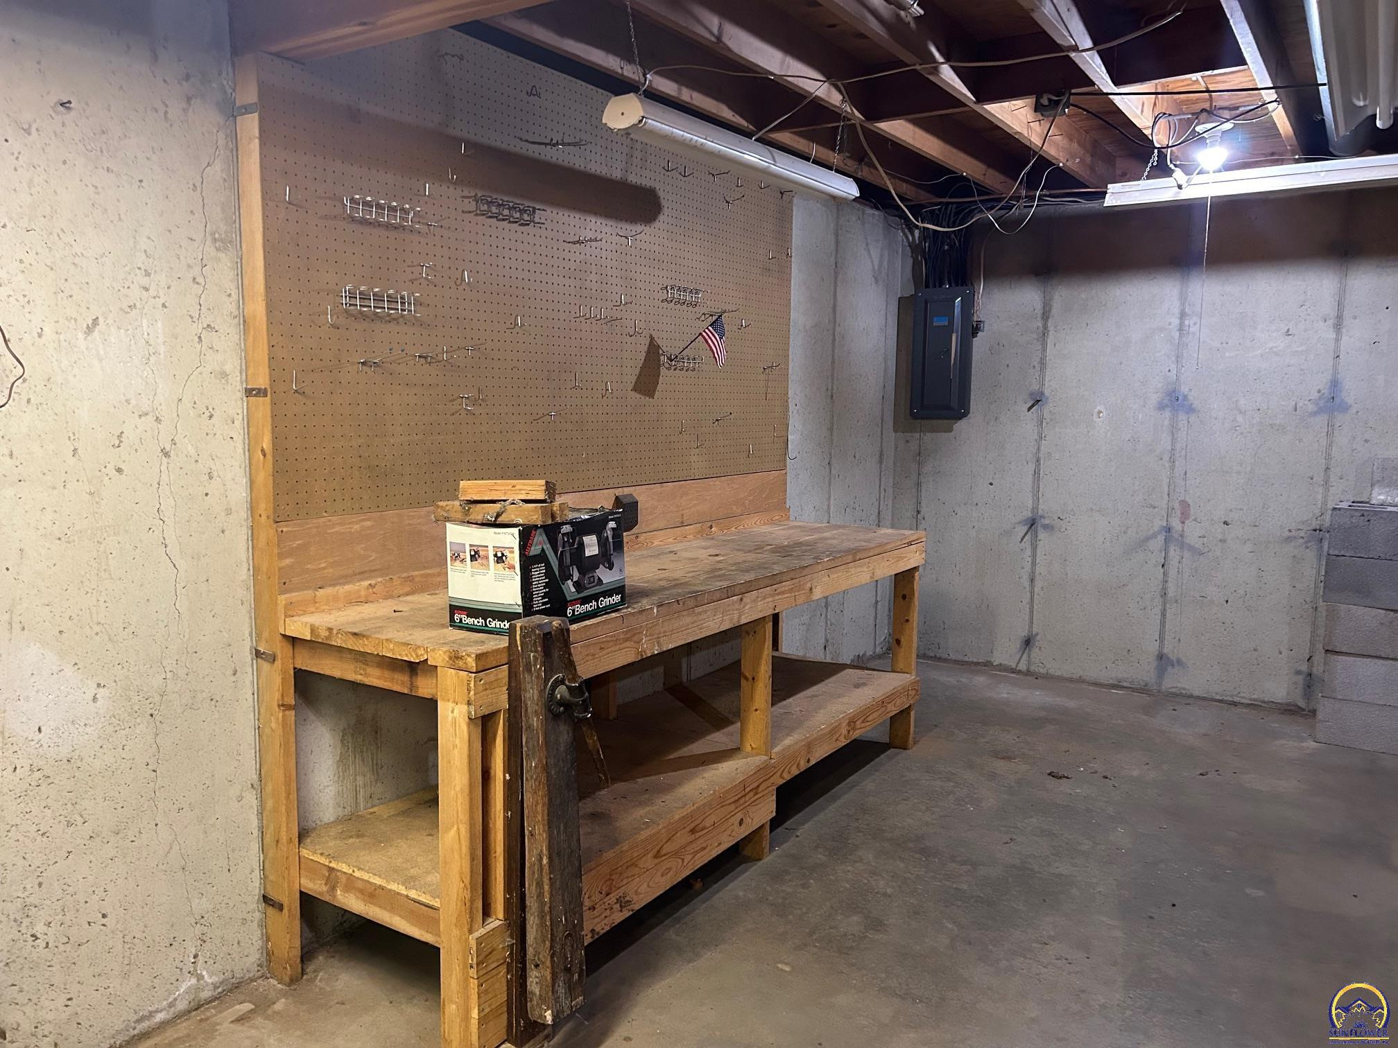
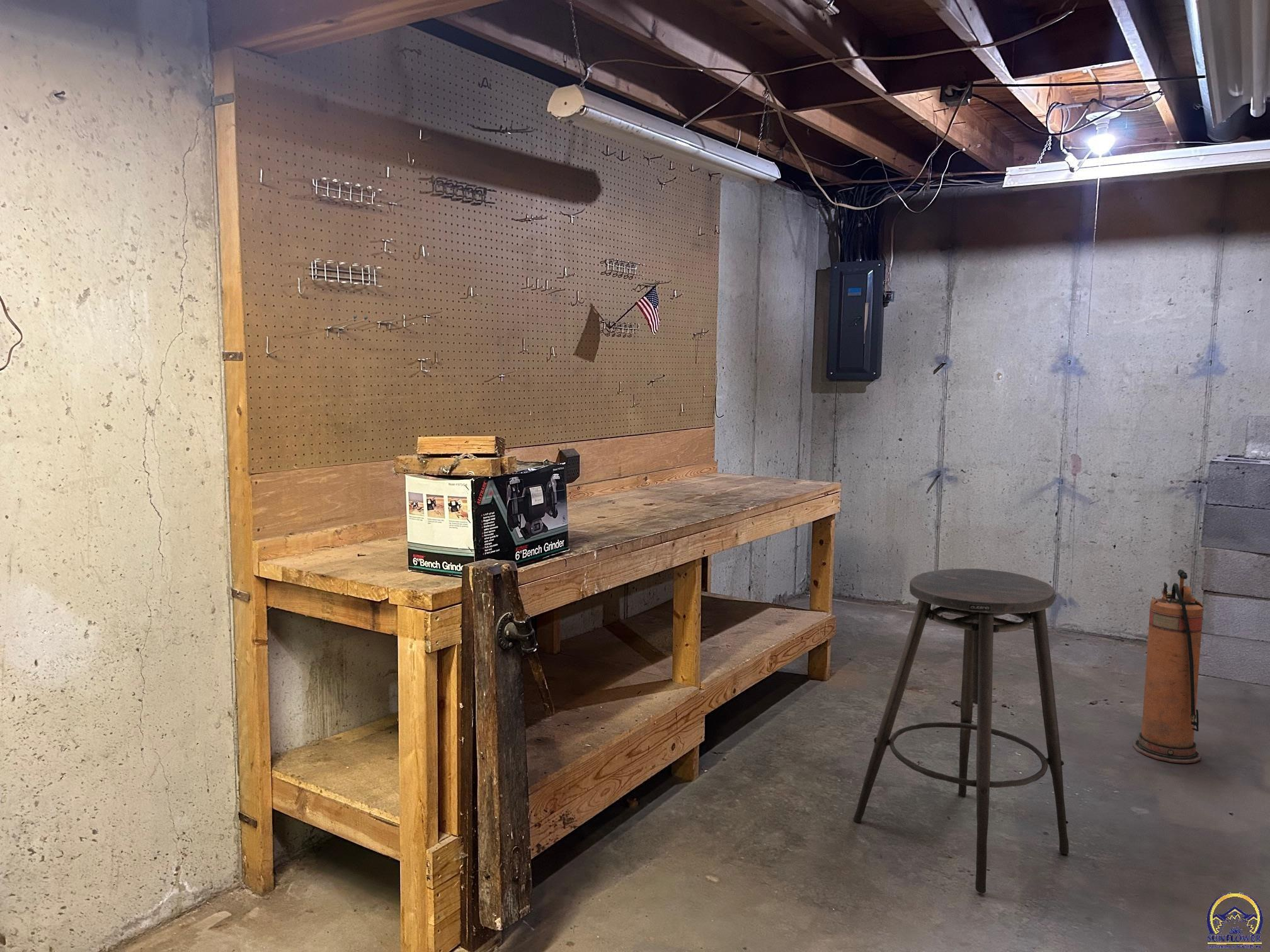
+ stool (964, 708)
+ fire extinguisher (1172, 662)
